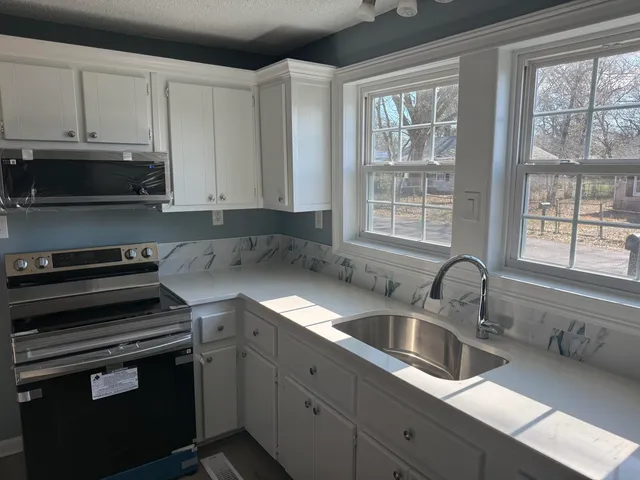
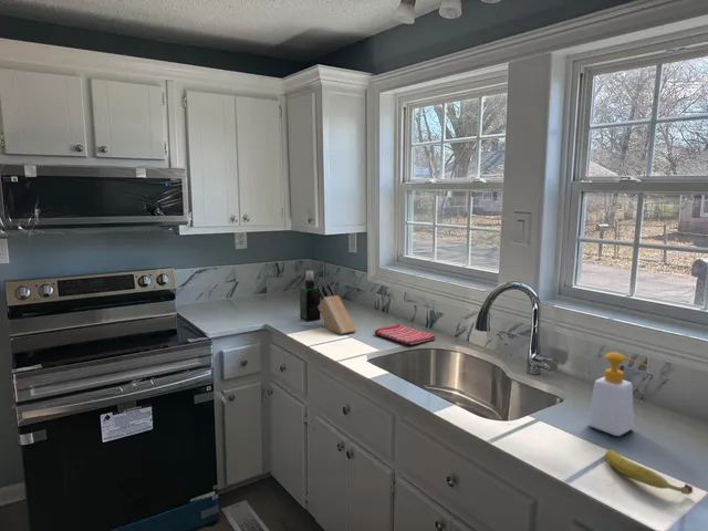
+ dish towel (404, 333)
+ fruit (642, 470)
+ spray bottle (310, 294)
+ knife block (334, 306)
+ soap bottle (620, 393)
